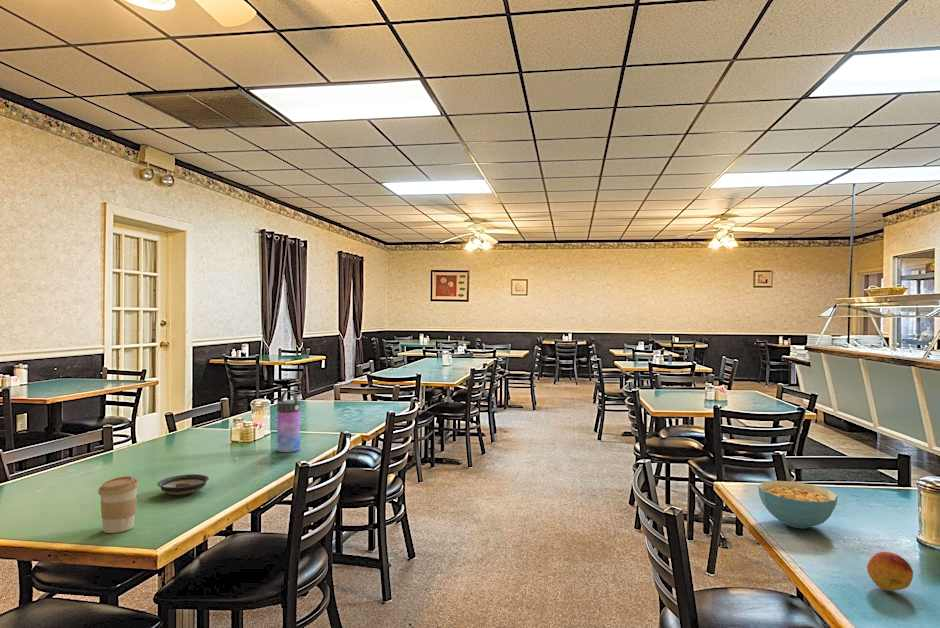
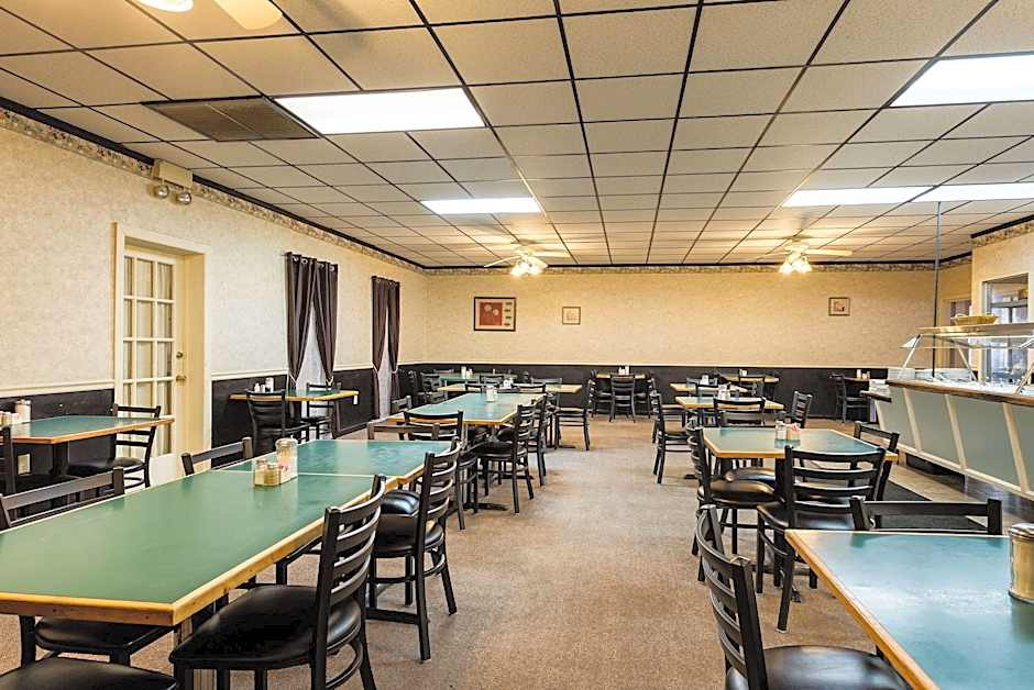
- coffee cup (118, 503)
- cereal bowl (796, 507)
- saucer (183, 486)
- water bottle (288, 420)
- fruit (888, 571)
